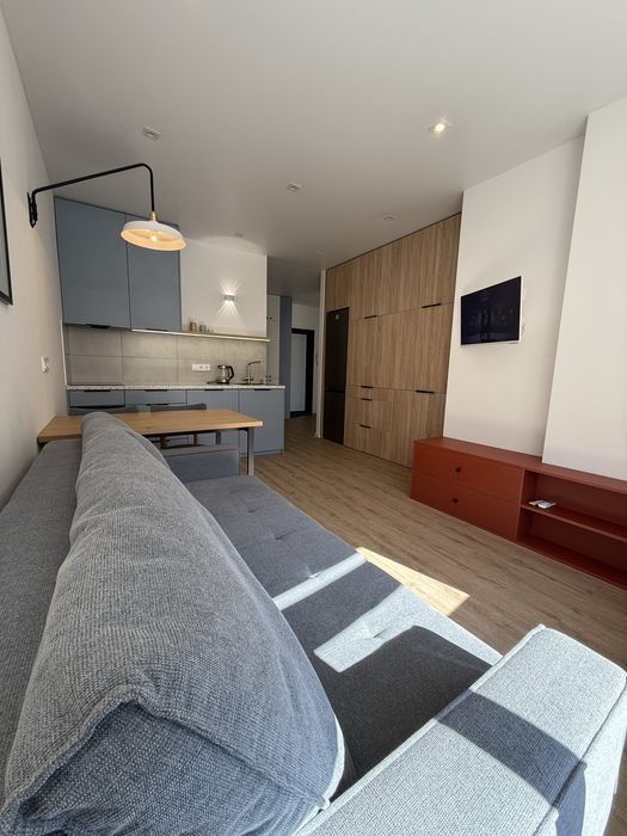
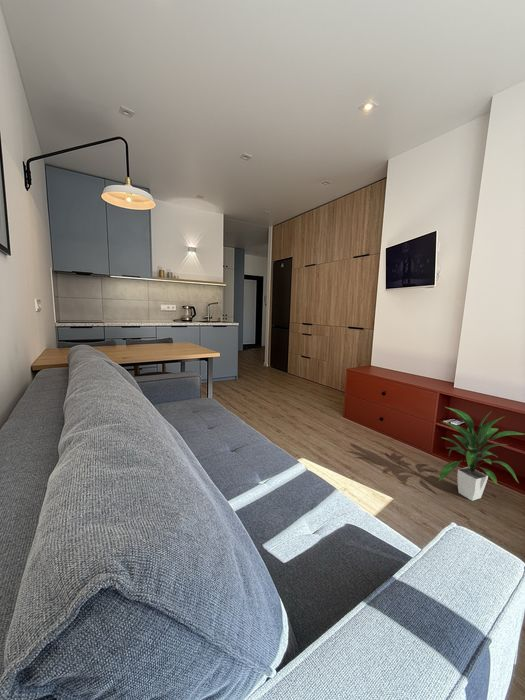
+ indoor plant (471, 452)
